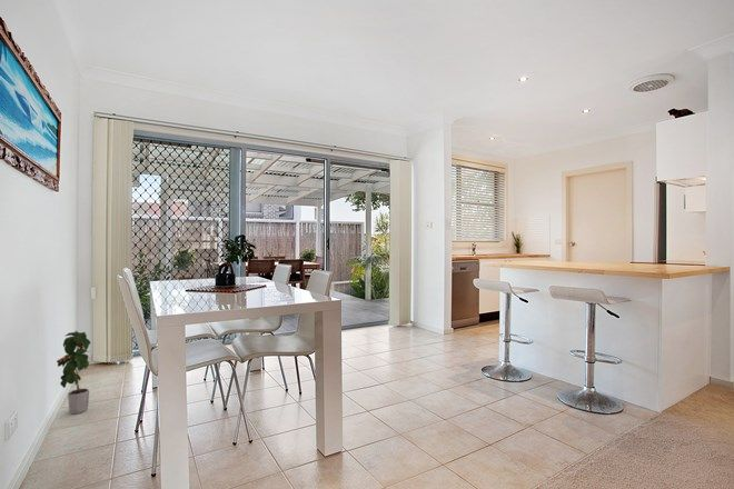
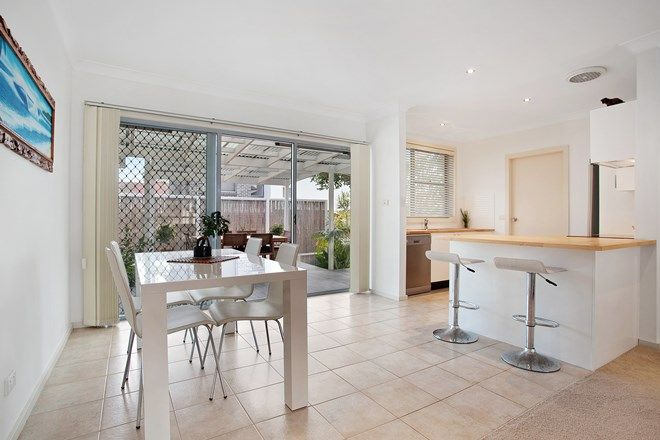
- potted plant (76, 371)
